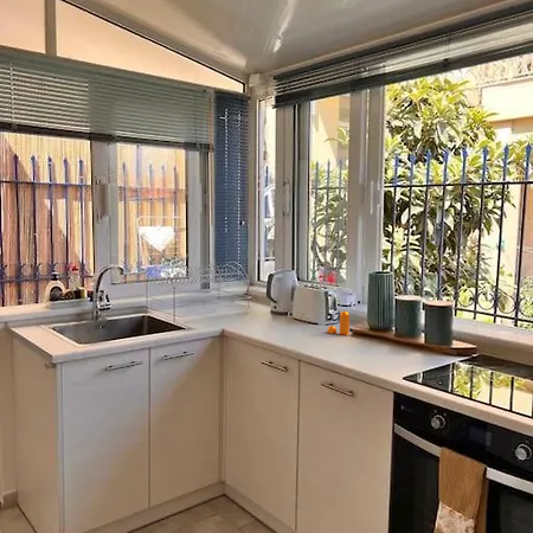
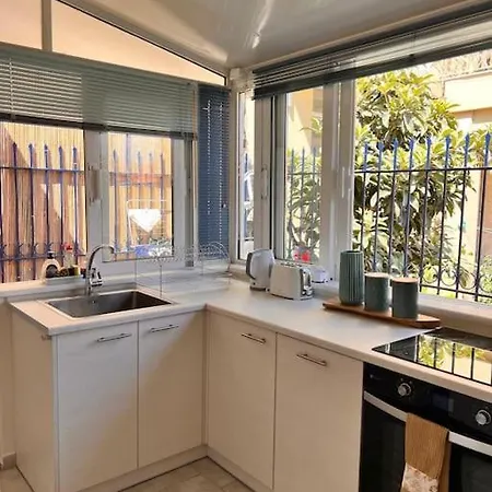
- pepper shaker (340, 321)
